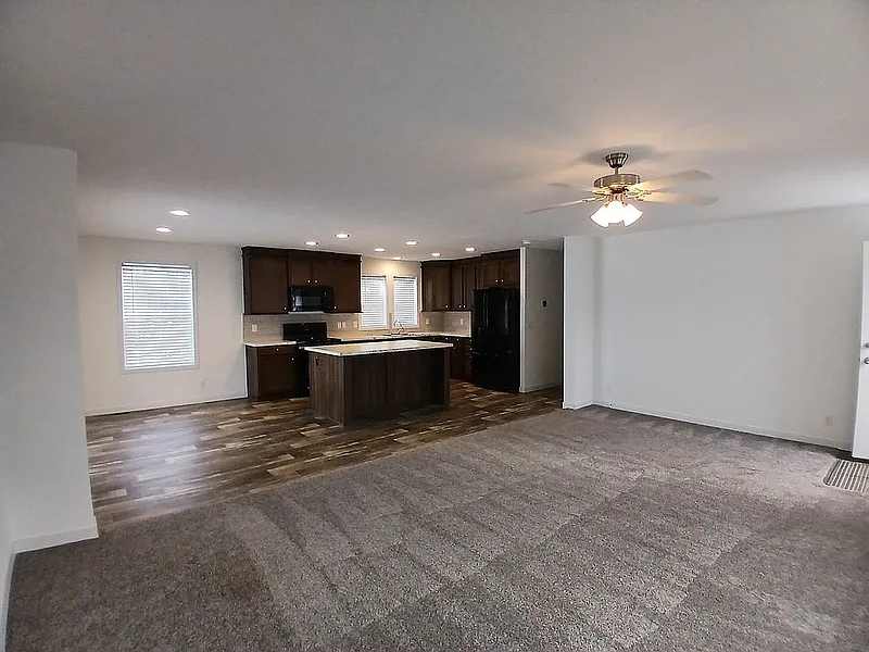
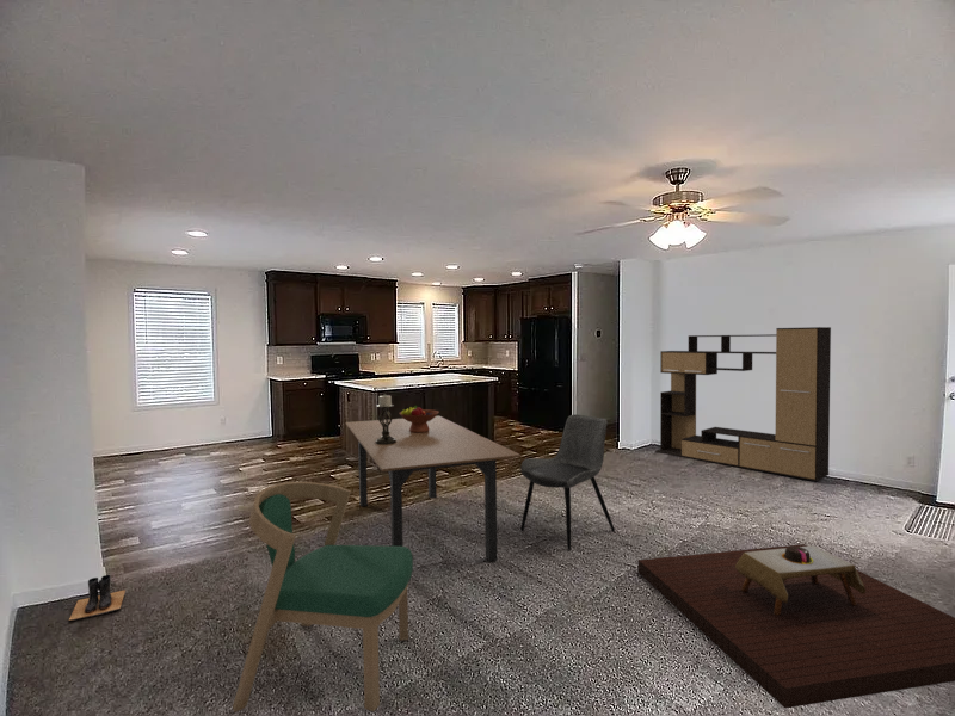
+ dining chair (567, 475)
+ boots (97, 593)
+ fruit bowl (419, 418)
+ media console (733, 370)
+ coffee table (796, 580)
+ candle holder (384, 418)
+ dining table (429, 482)
+ dining chair (333, 578)
